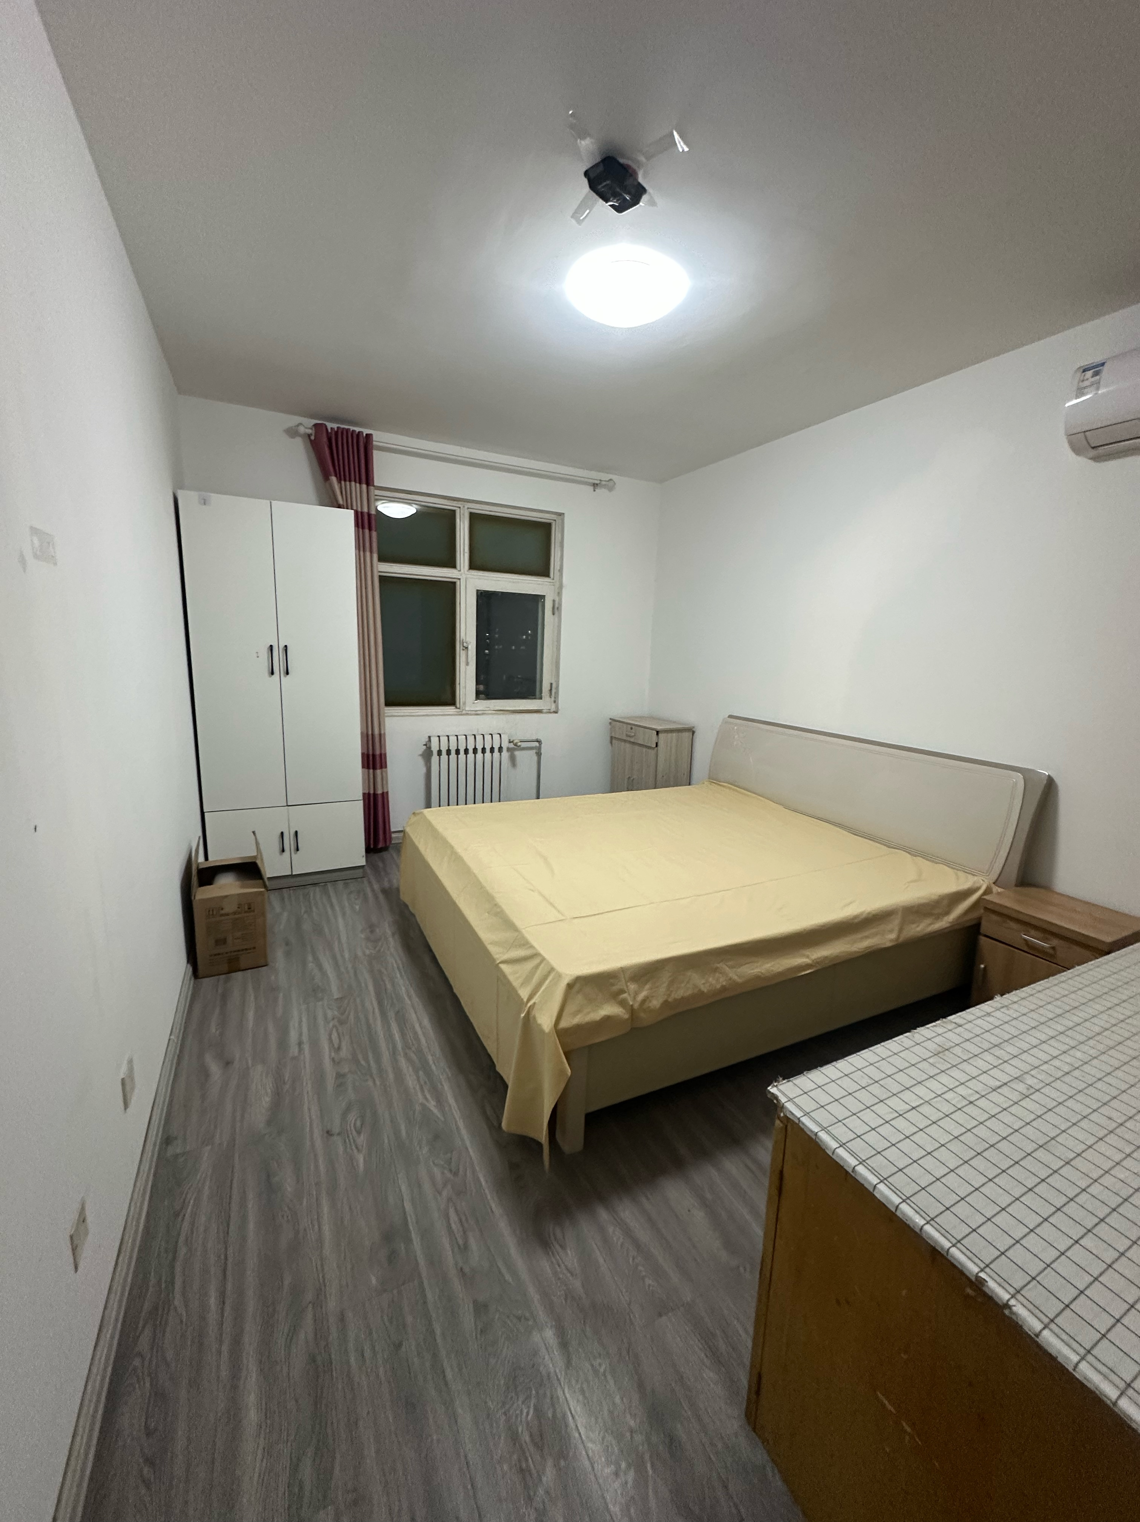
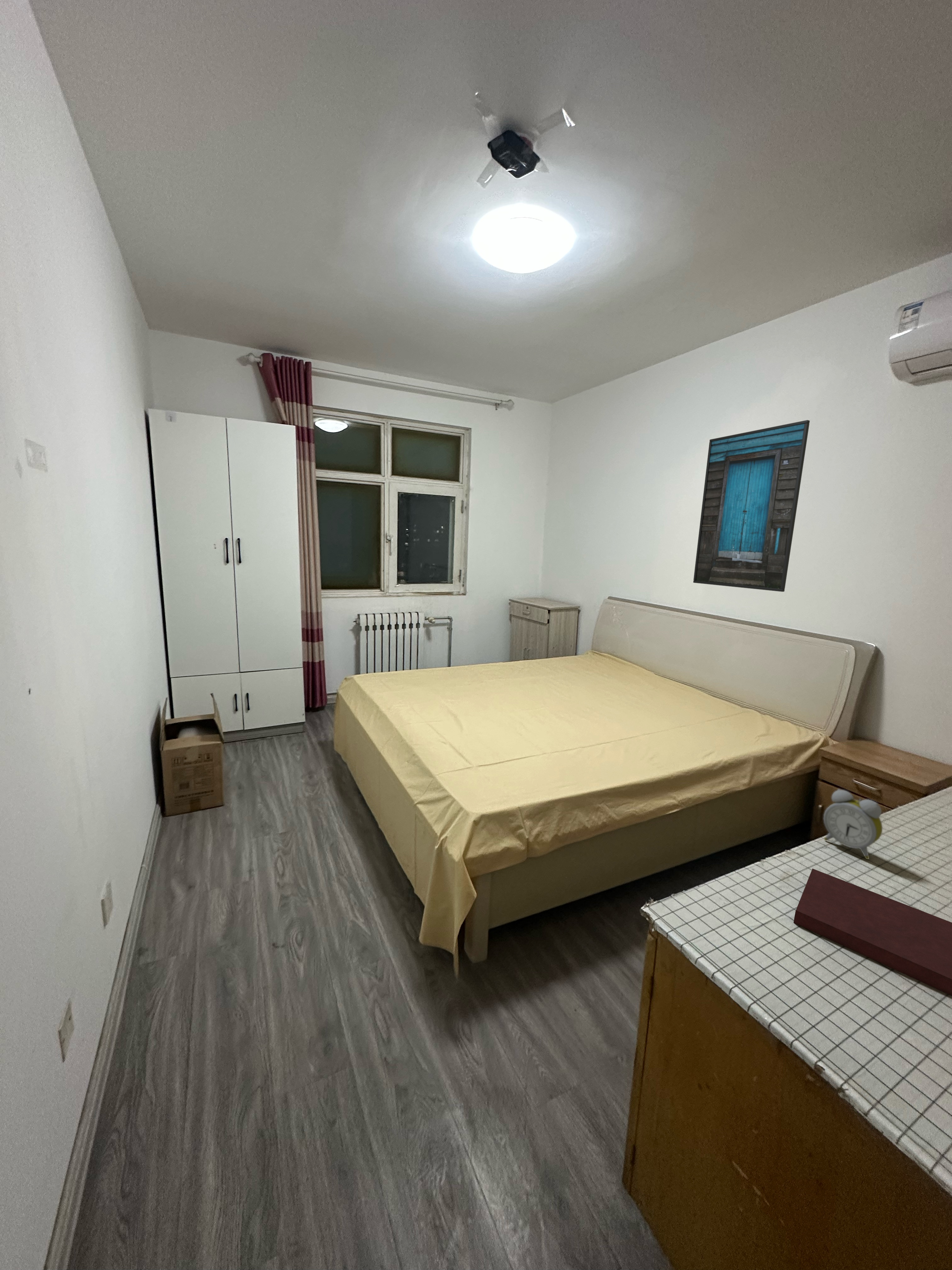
+ alarm clock (853, 821)
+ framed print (745, 511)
+ notebook (877, 925)
